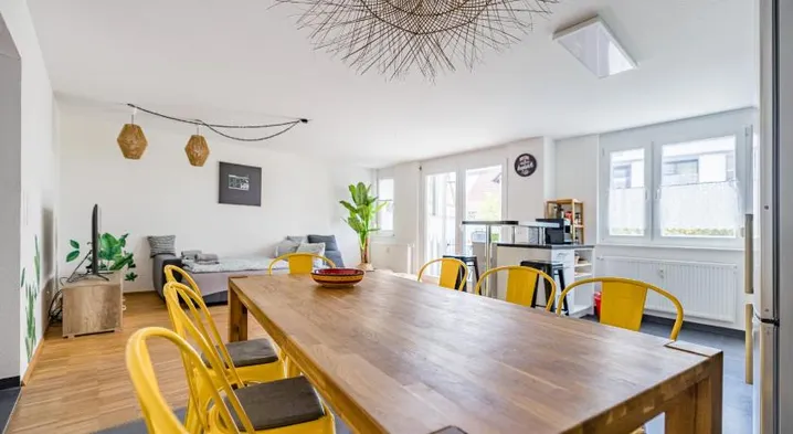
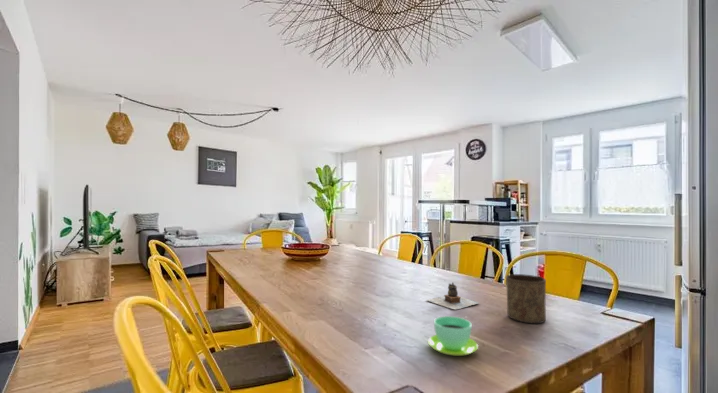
+ teapot (452, 292)
+ cup (452, 335)
+ cup (525, 297)
